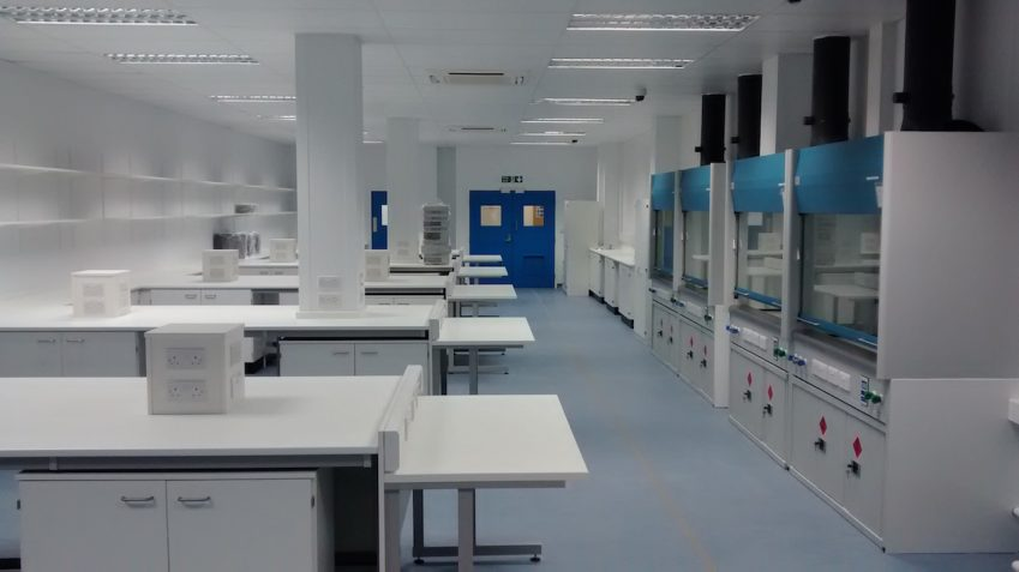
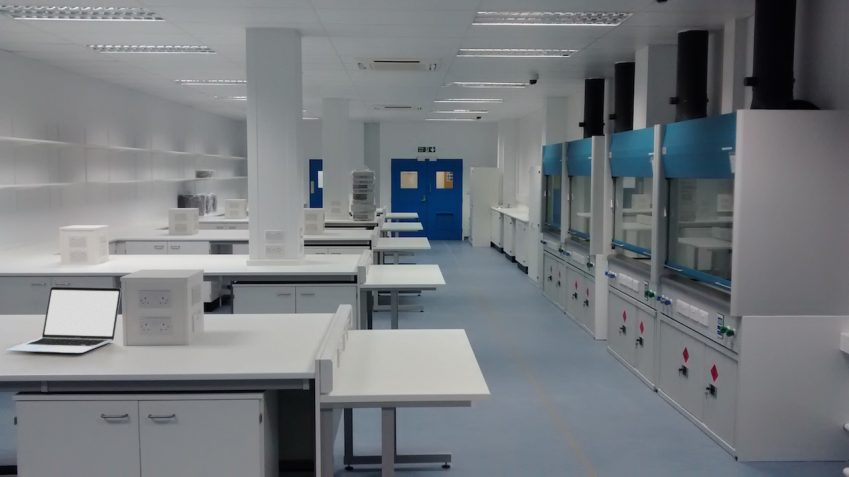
+ laptop (65, 318)
